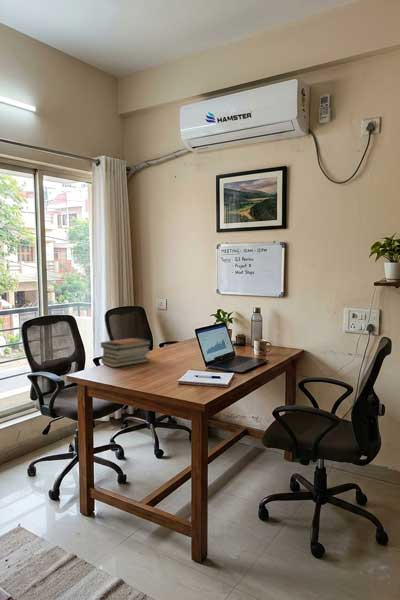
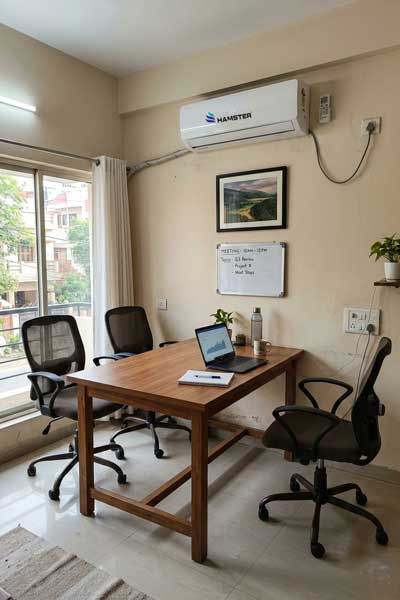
- book stack (126, 351)
